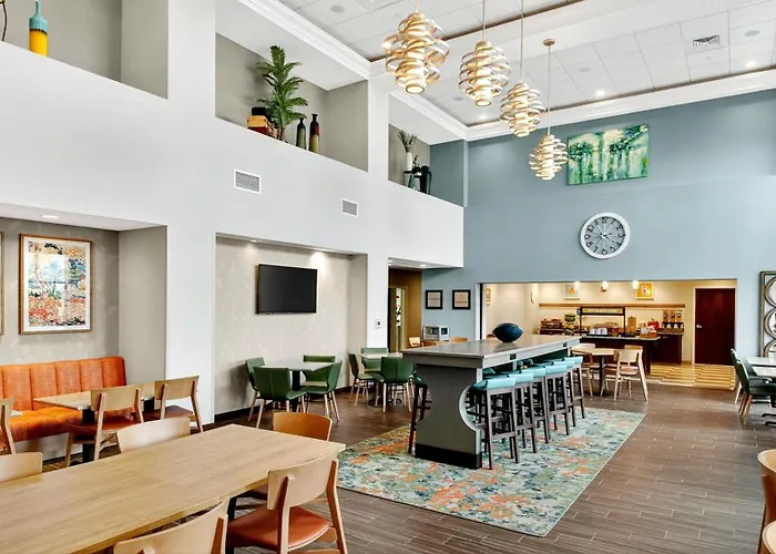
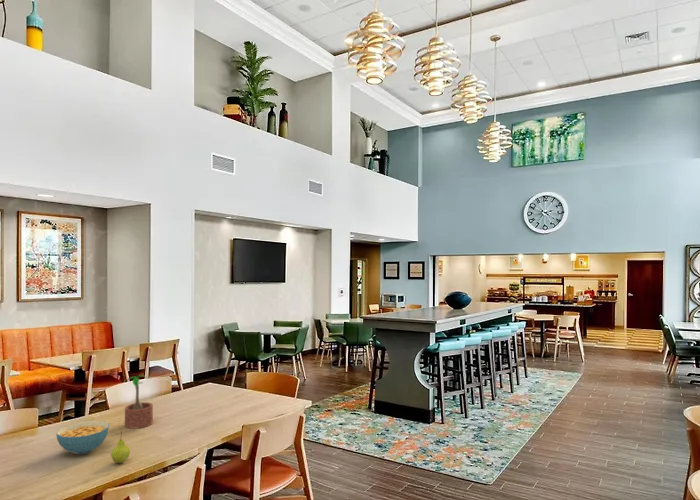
+ fruit (120, 447)
+ potted plant (137, 400)
+ cereal bowl (83, 439)
